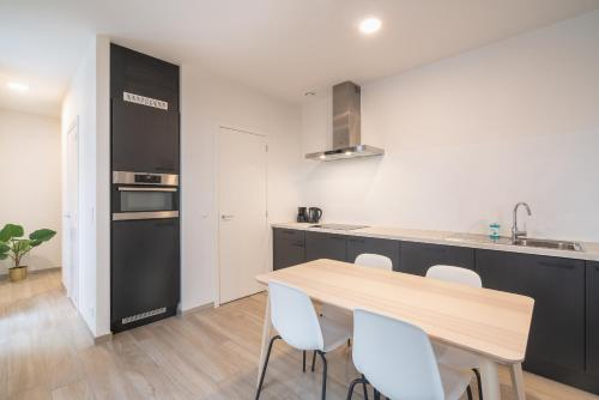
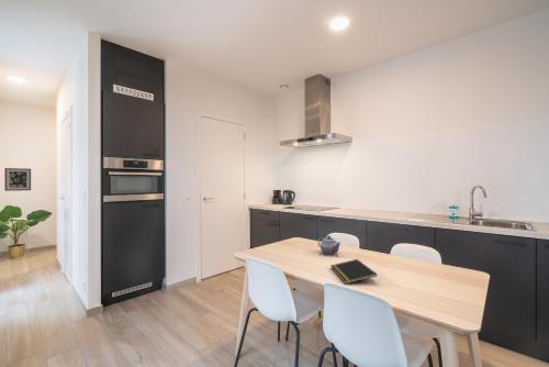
+ teapot (328, 244)
+ notepad (351, 270)
+ wall art (18, 179)
